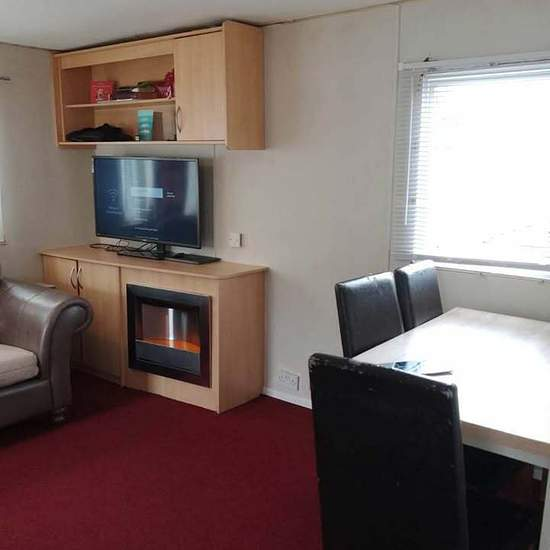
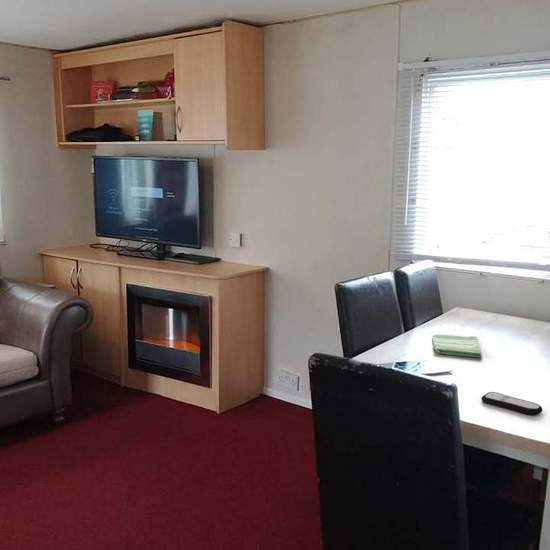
+ remote control (511, 403)
+ dish towel (456, 344)
